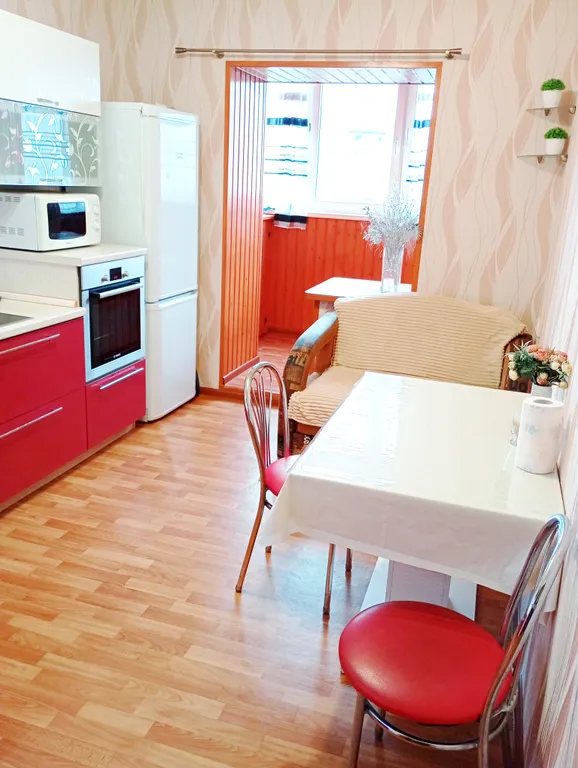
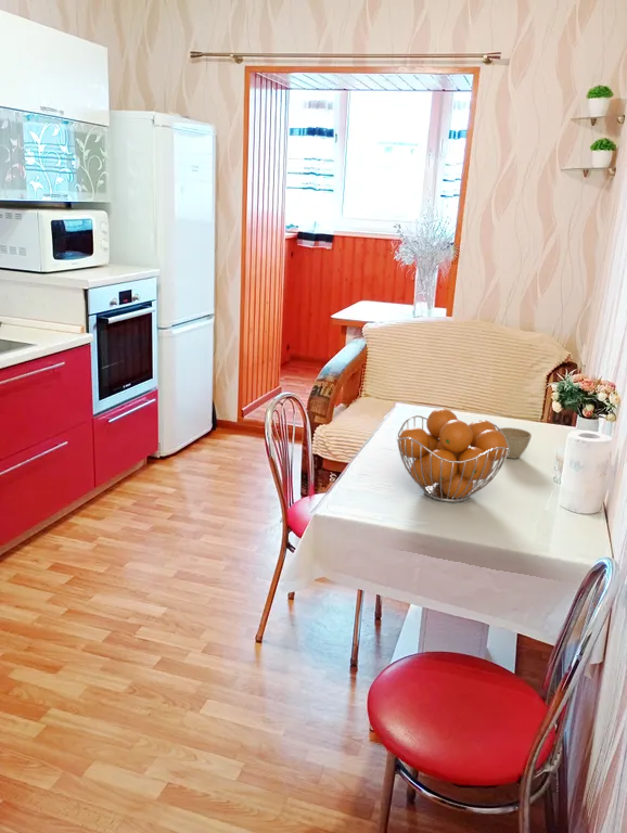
+ flower pot (512, 444)
+ fruit basket (450, 454)
